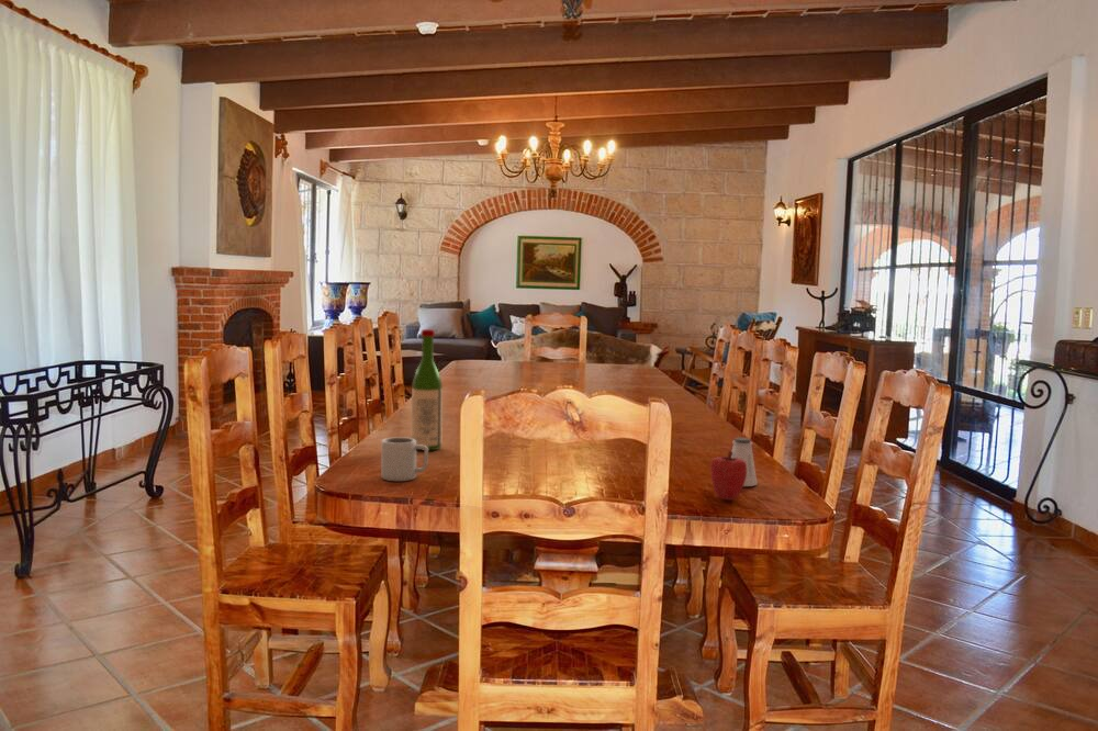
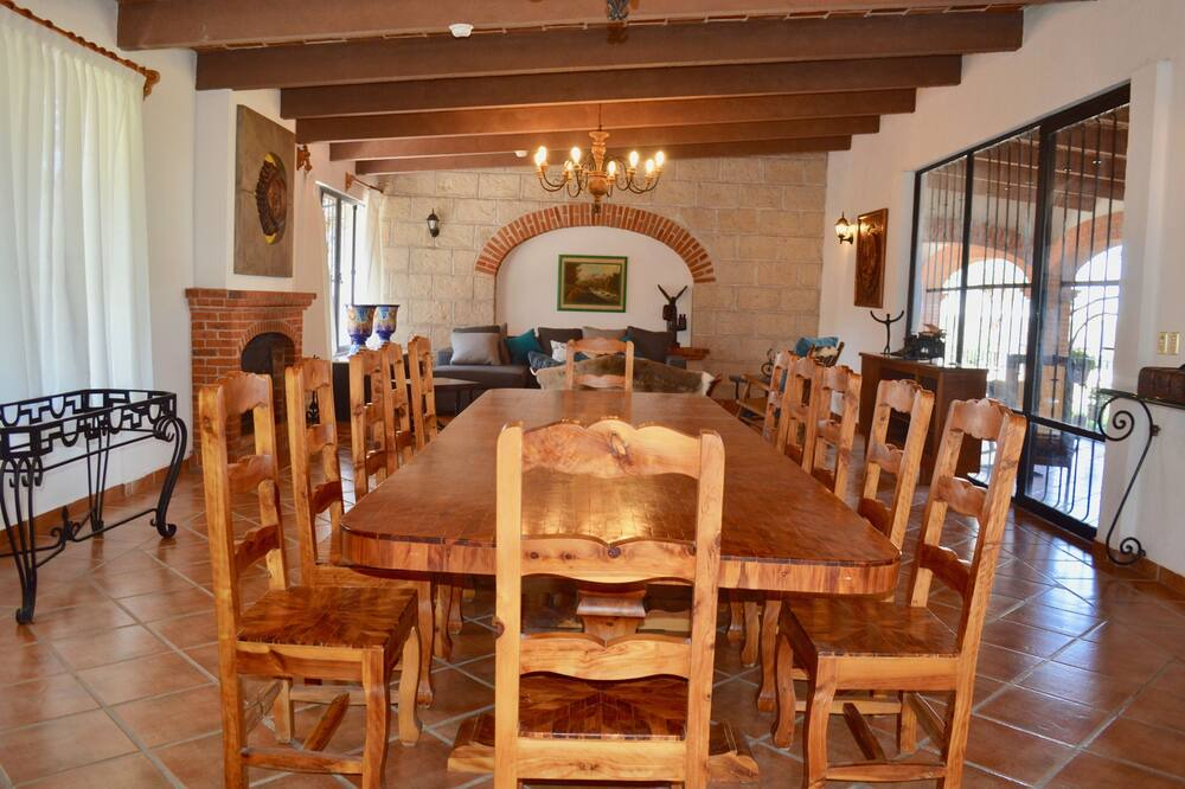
- apple (728, 475)
- cup (404, 459)
- wine bottle (427, 389)
- saltshaker (742, 459)
